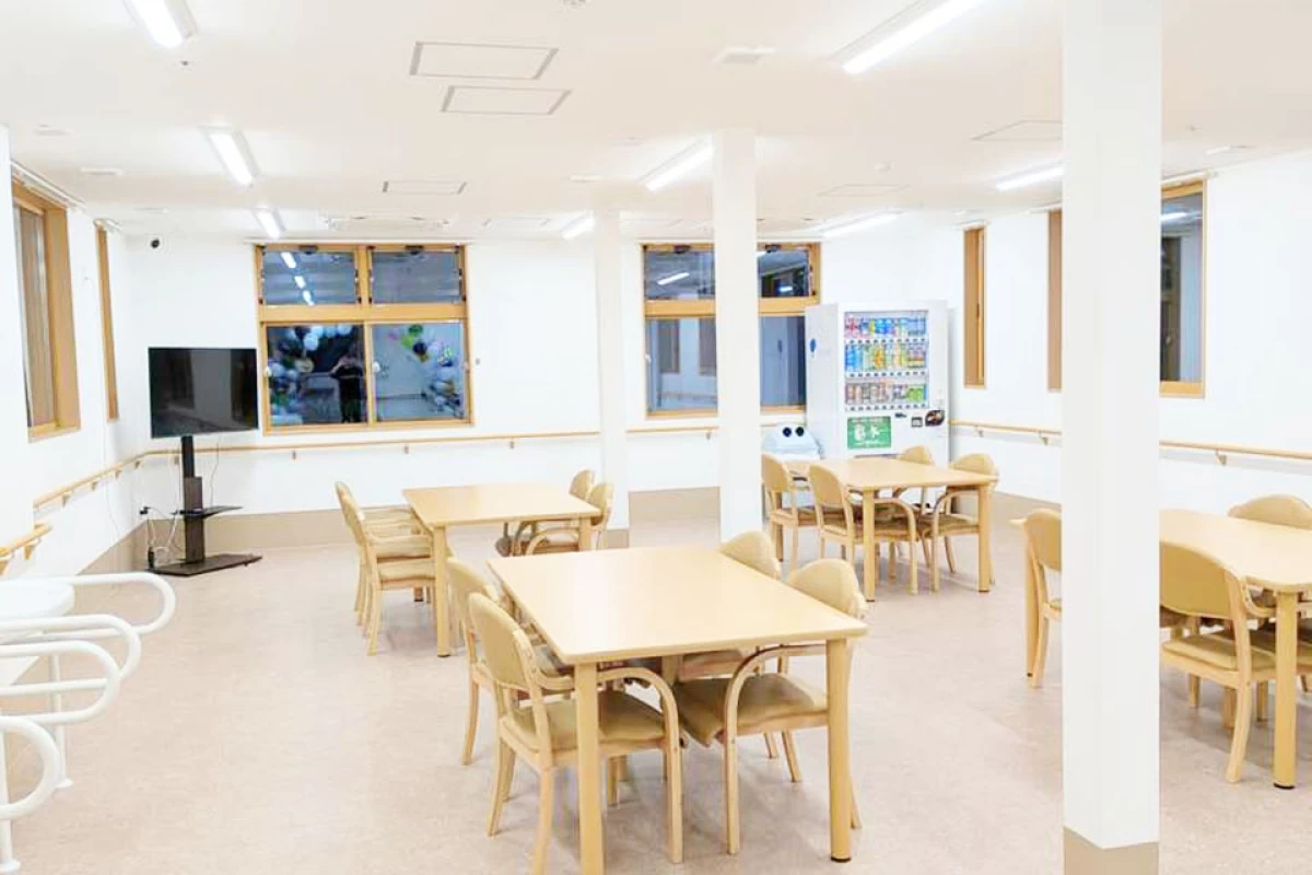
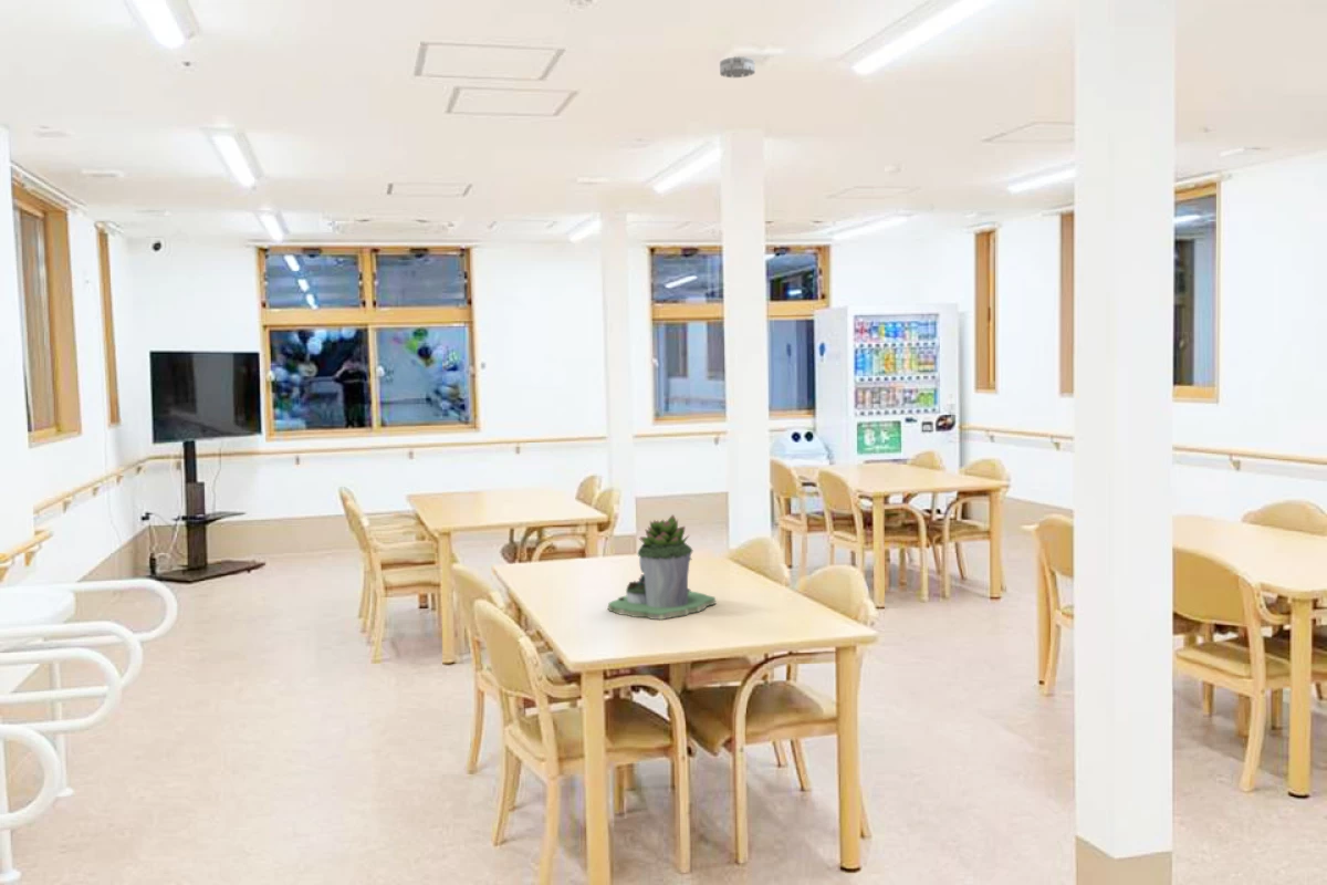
+ succulent planter (660, 560)
+ smoke detector (736, 66)
